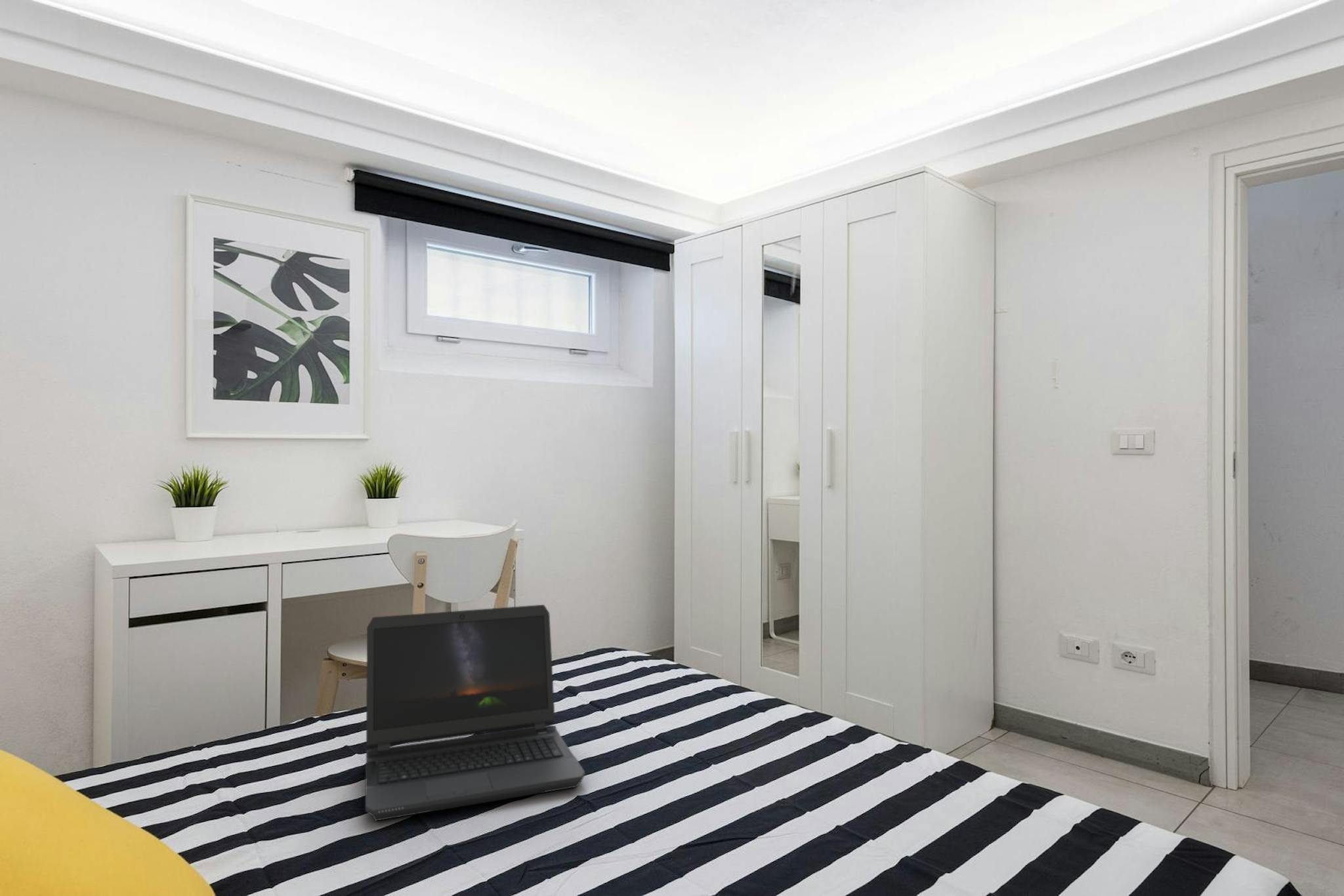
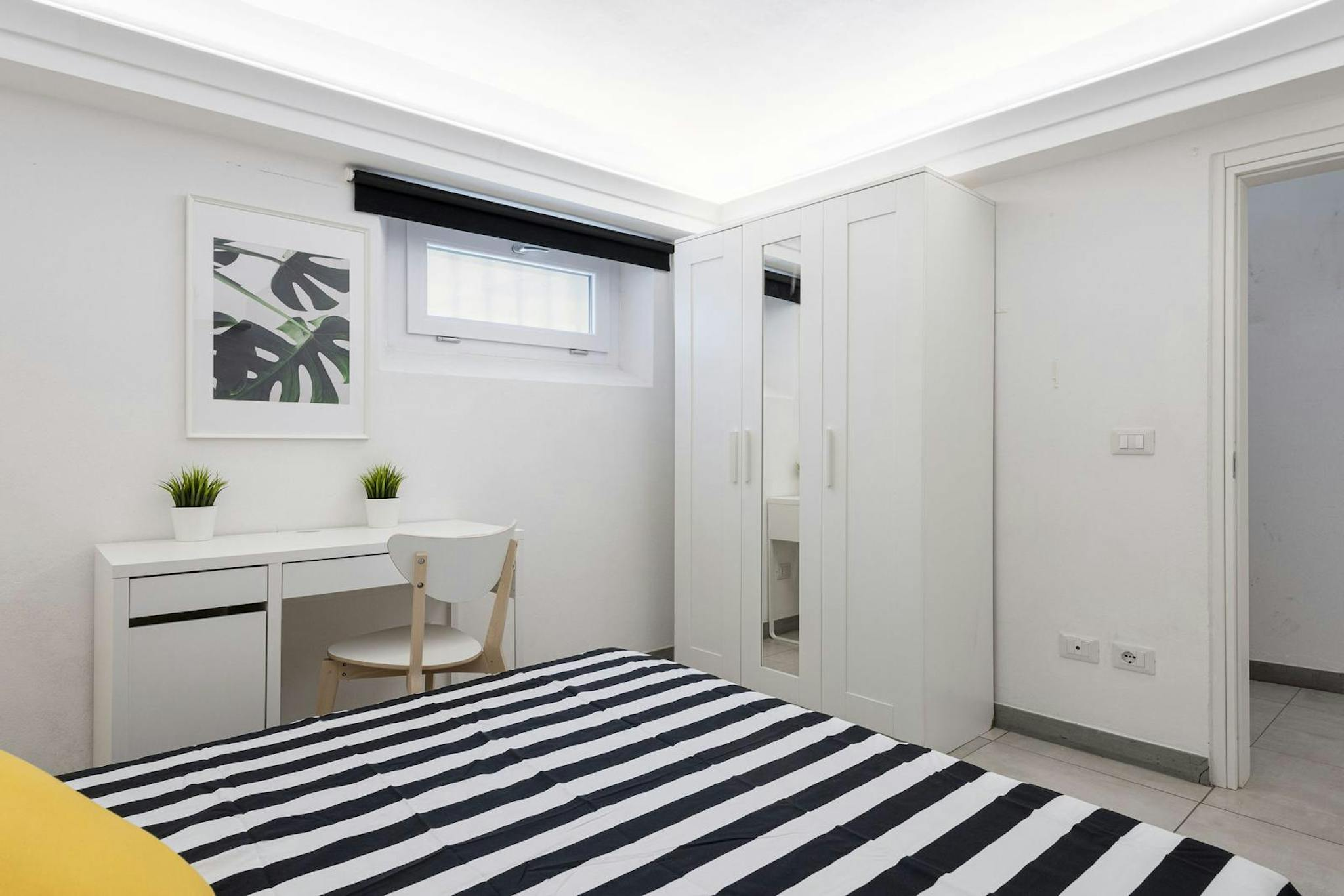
- laptop computer (471, 698)
